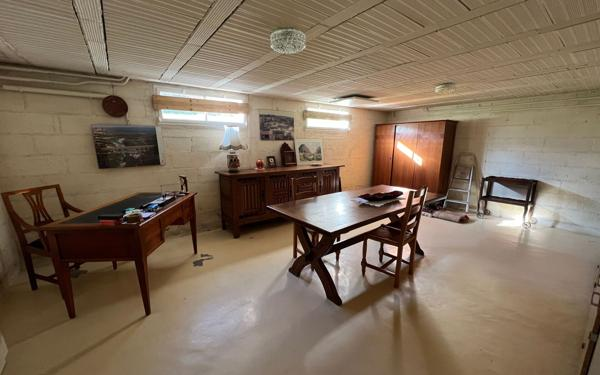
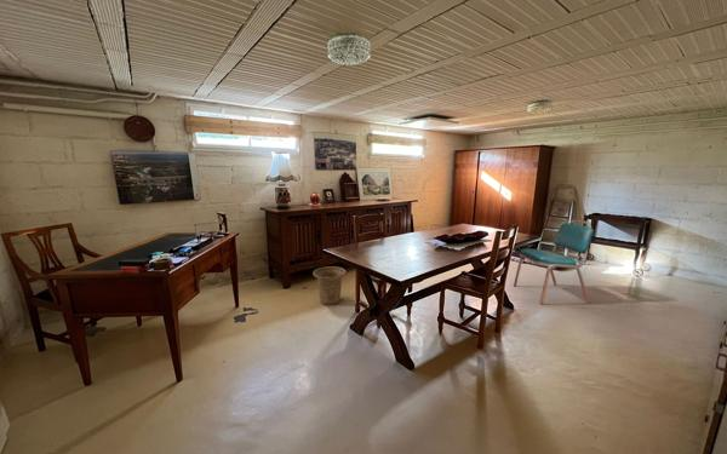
+ chair (553, 258)
+ basket (330, 286)
